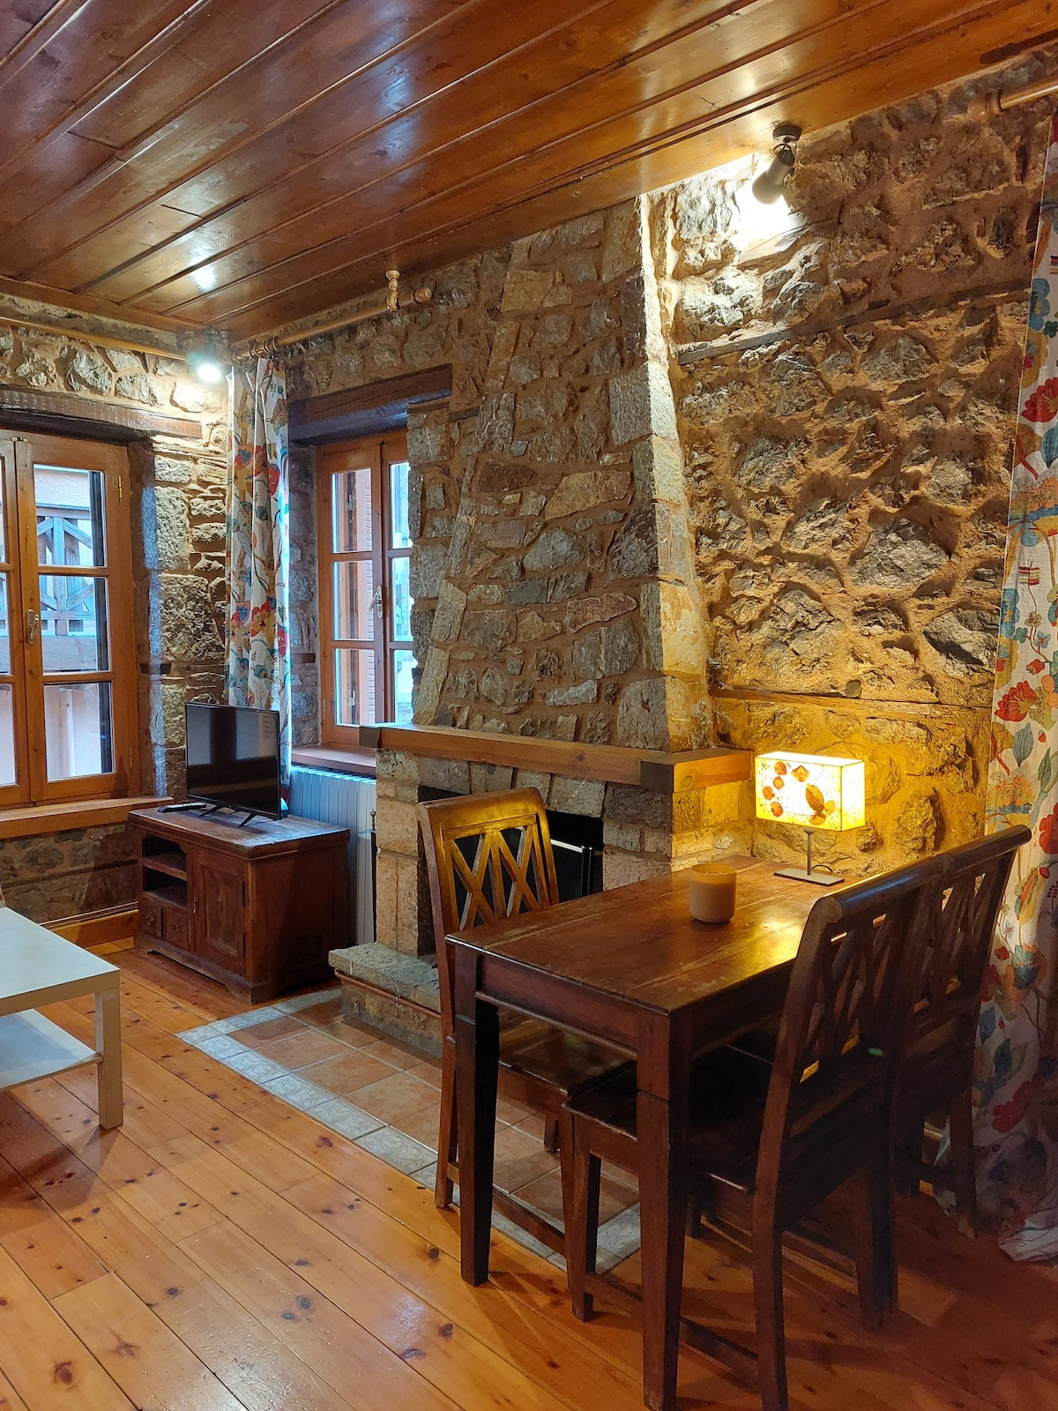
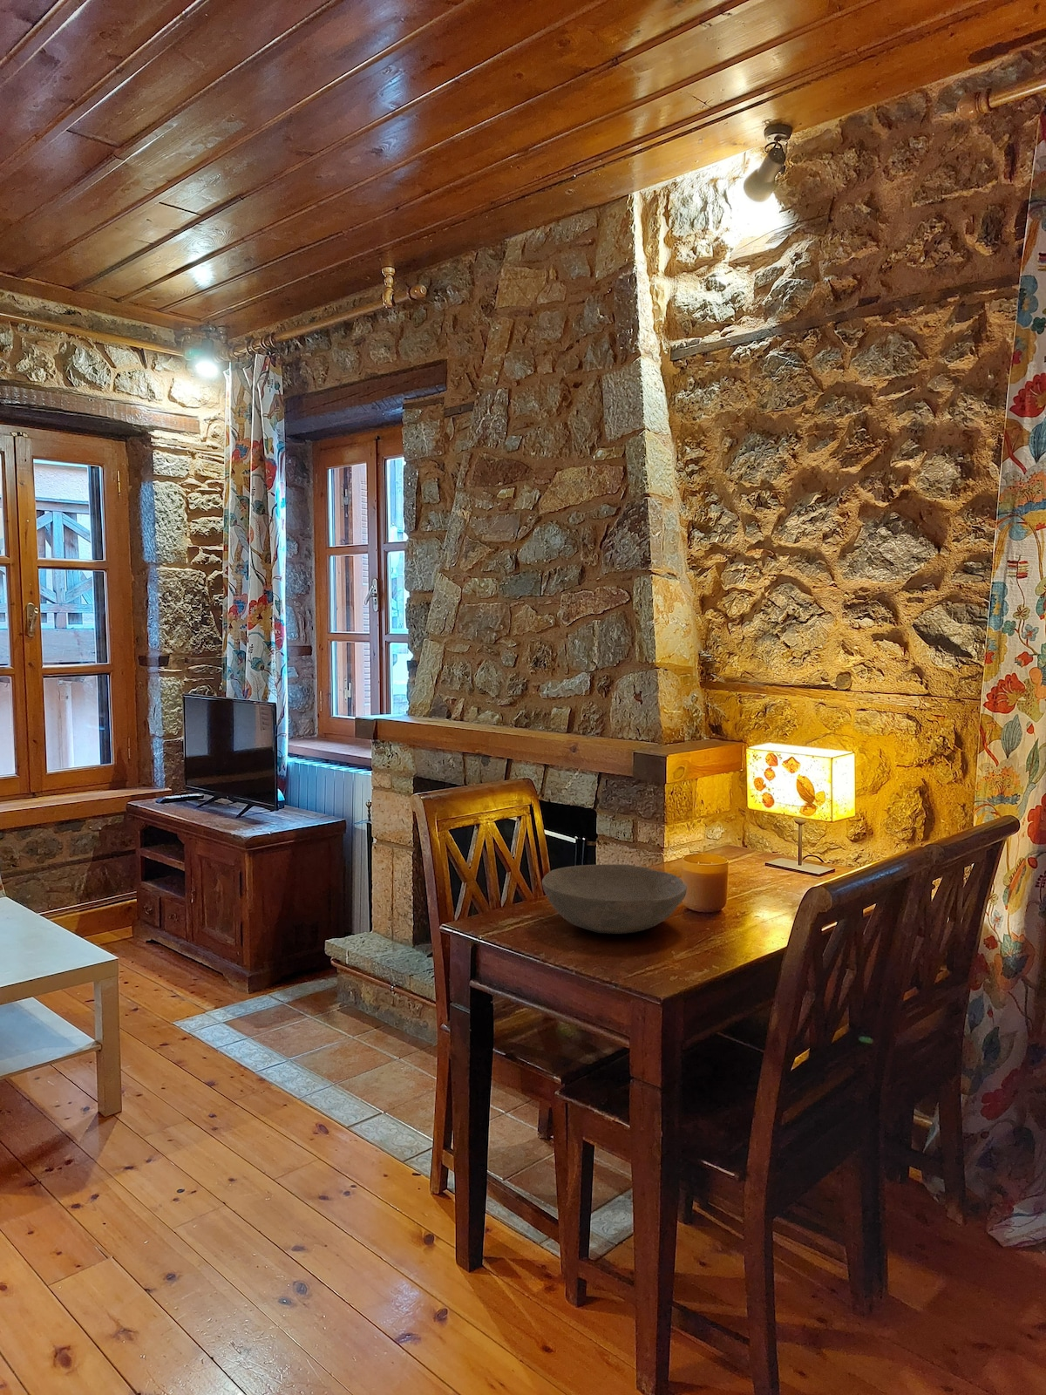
+ bowl (614, 903)
